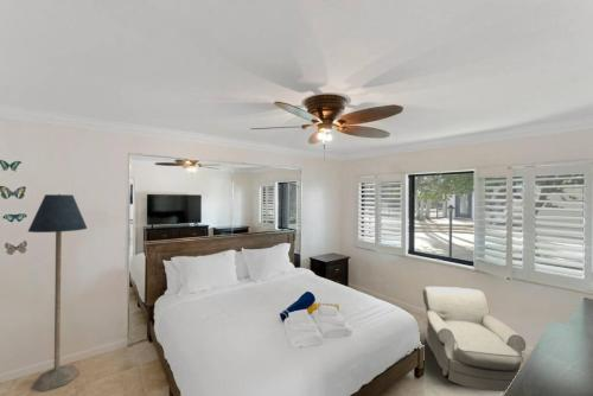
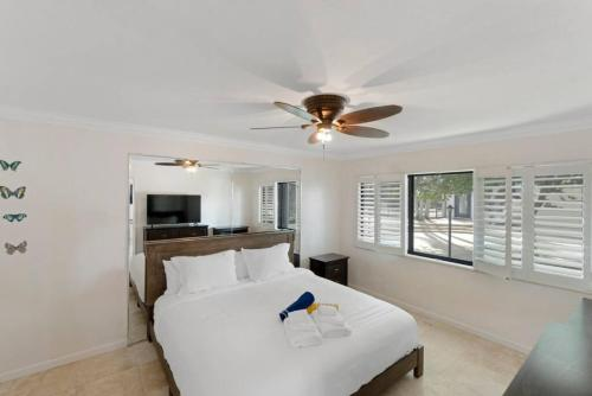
- armchair (467, 328)
- floor lamp (58, 286)
